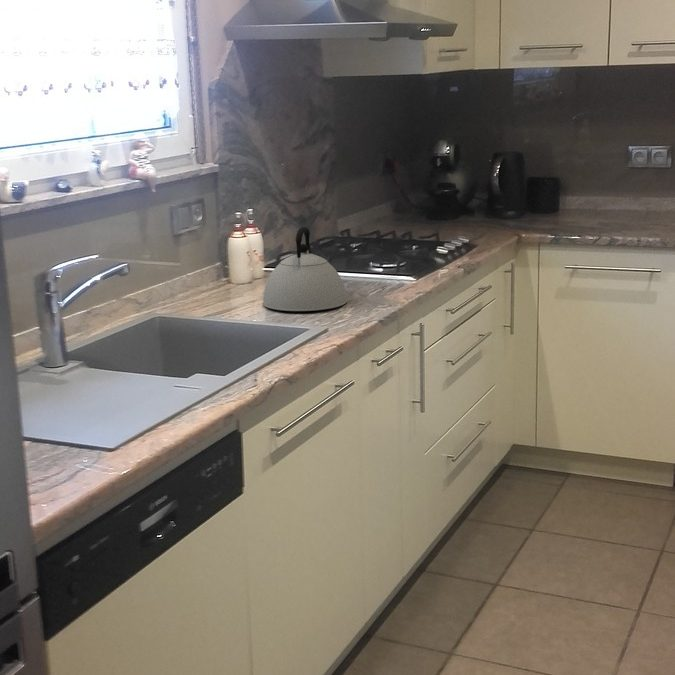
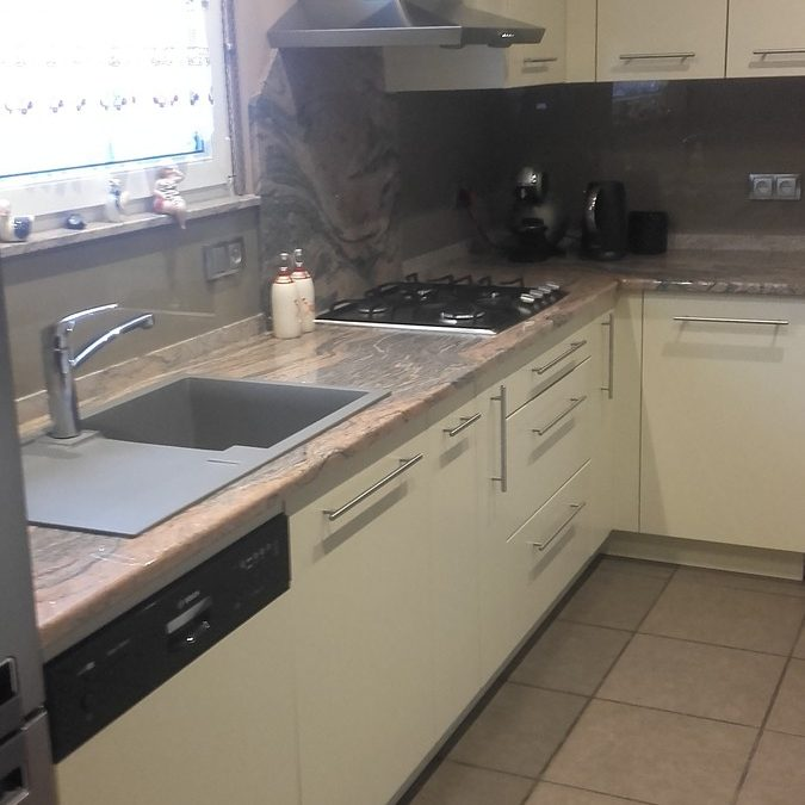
- kettle (304, 264)
